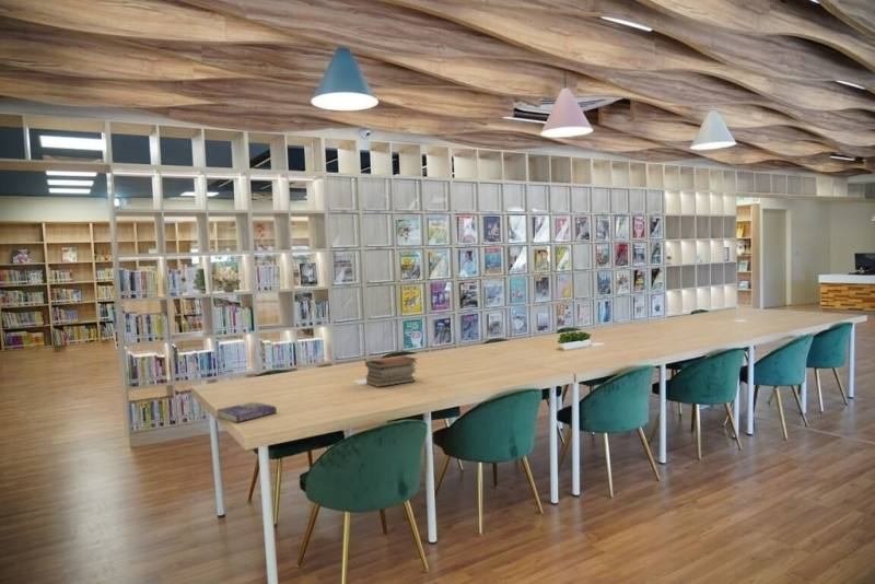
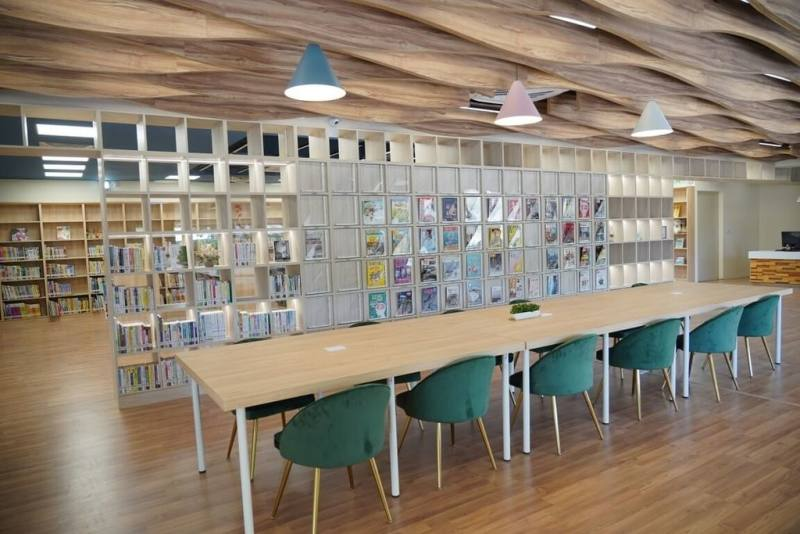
- book stack (392, 371)
- book (247, 410)
